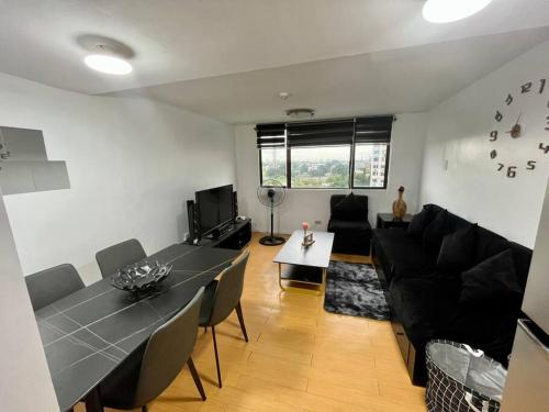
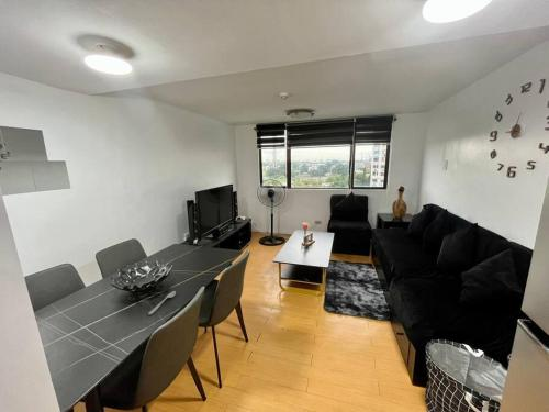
+ spoon (163, 301)
